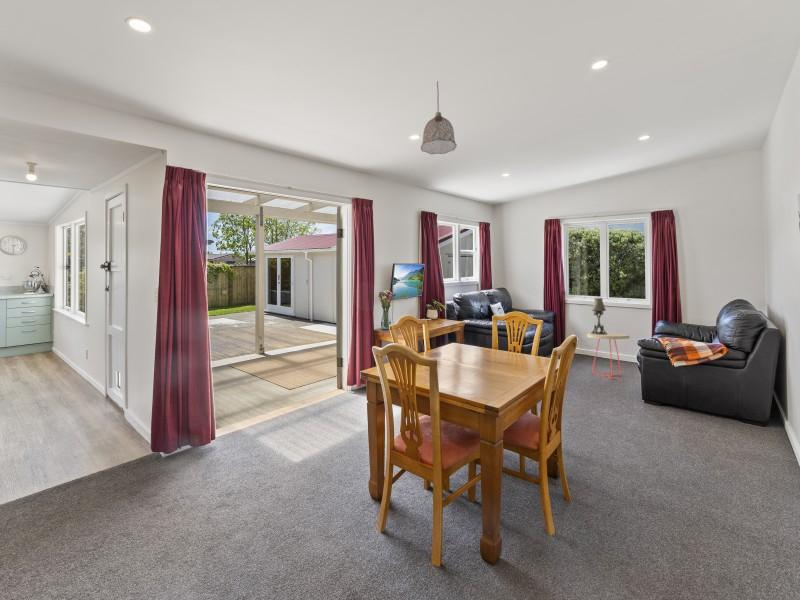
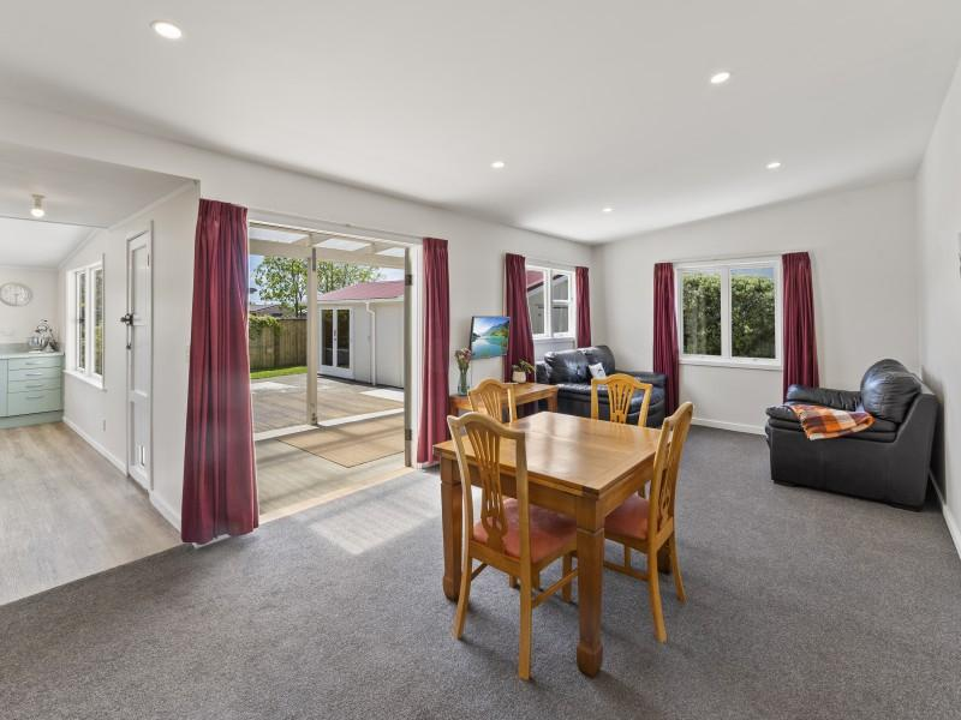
- side table (610, 355)
- table lamp (598, 316)
- pendant lamp (438, 114)
